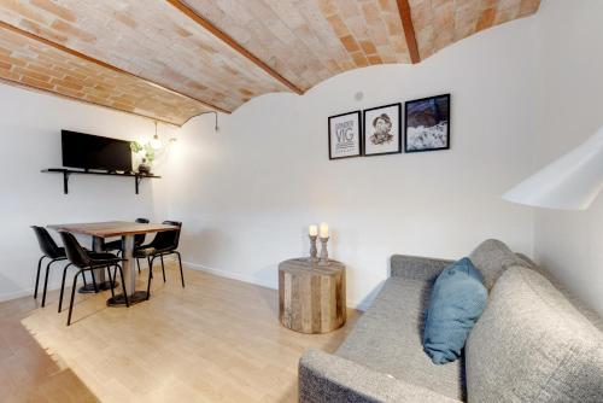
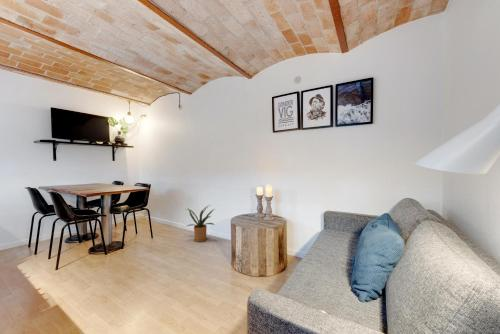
+ house plant (201, 221)
